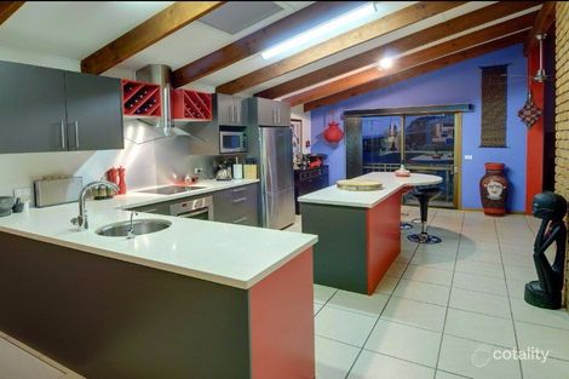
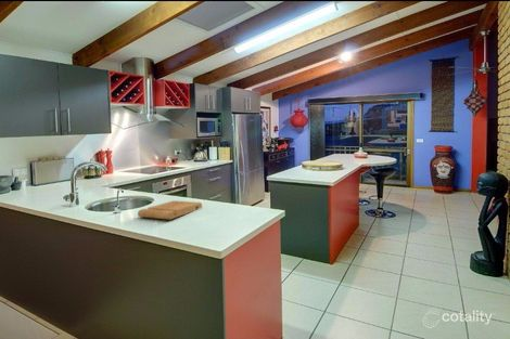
+ cutting board (171, 209)
